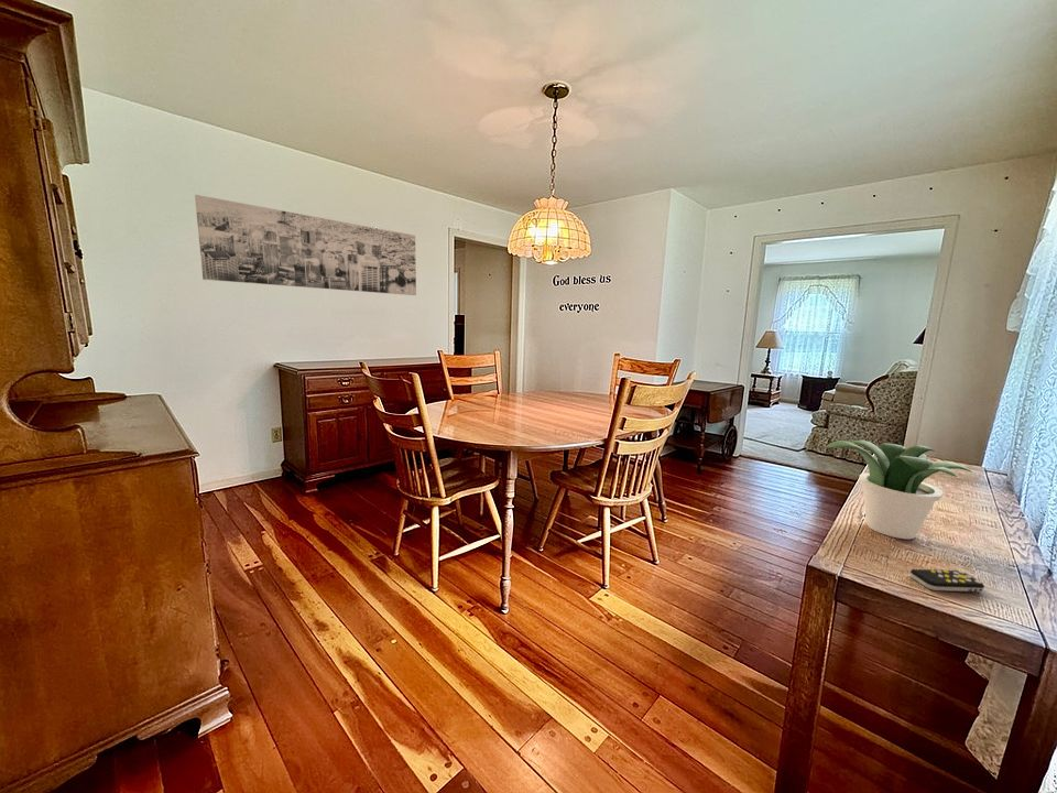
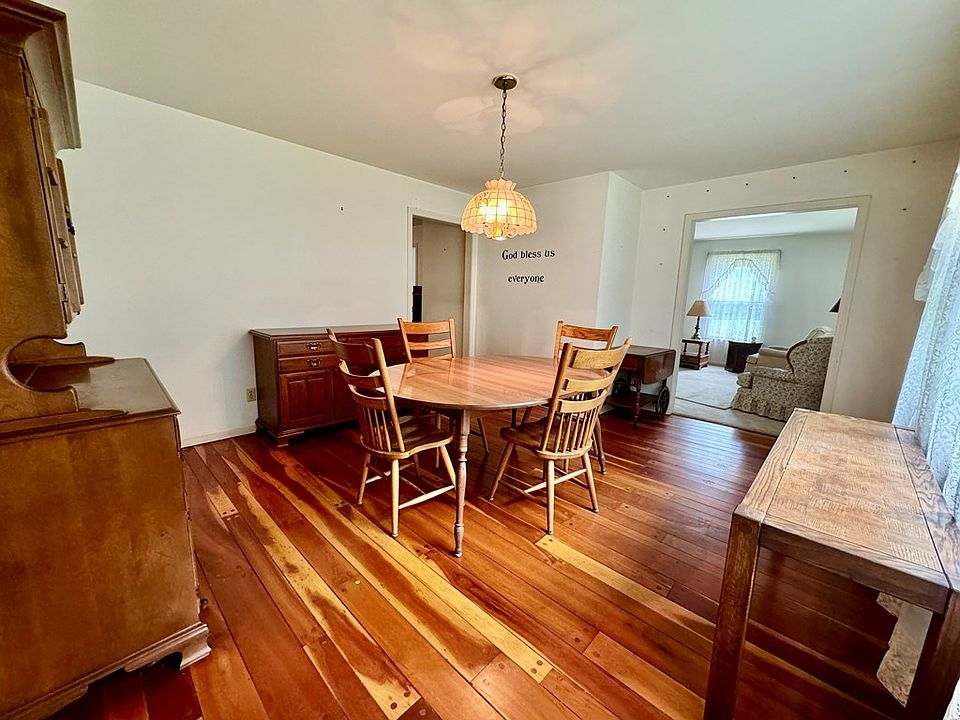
- potted plant (889, 488)
- remote control (946, 579)
- wall art (325, 253)
